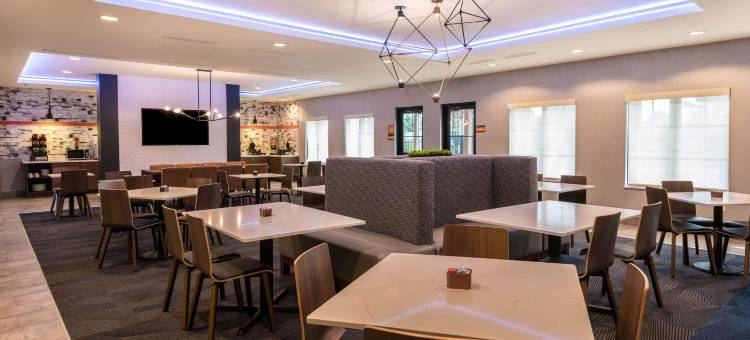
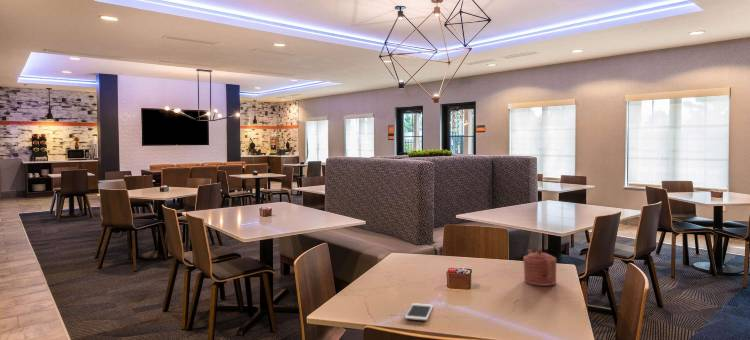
+ teapot (539, 264)
+ cell phone (419, 311)
